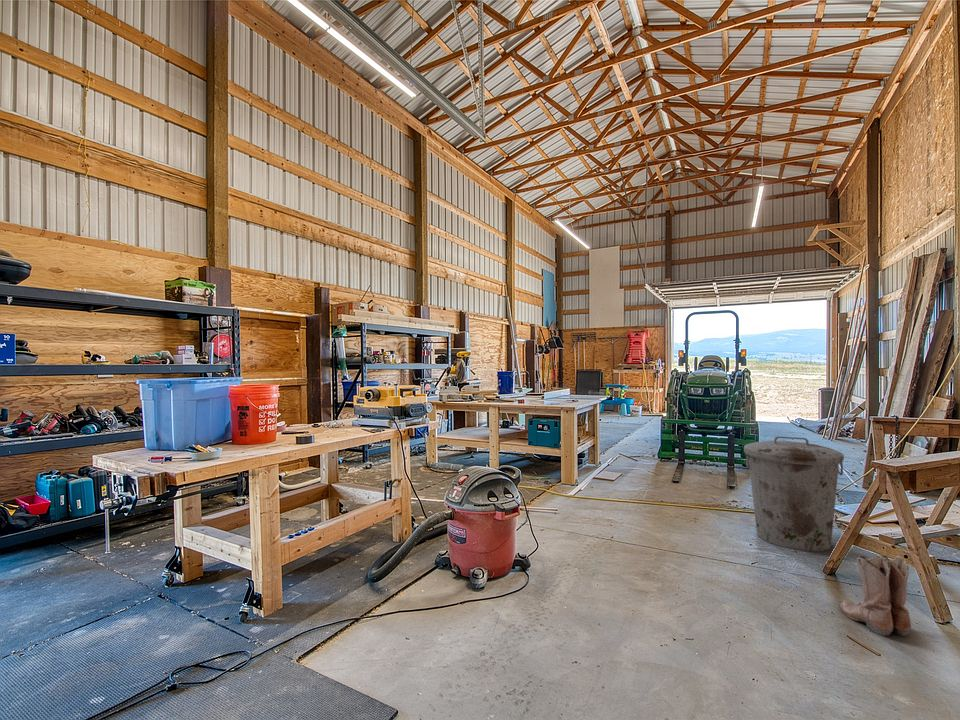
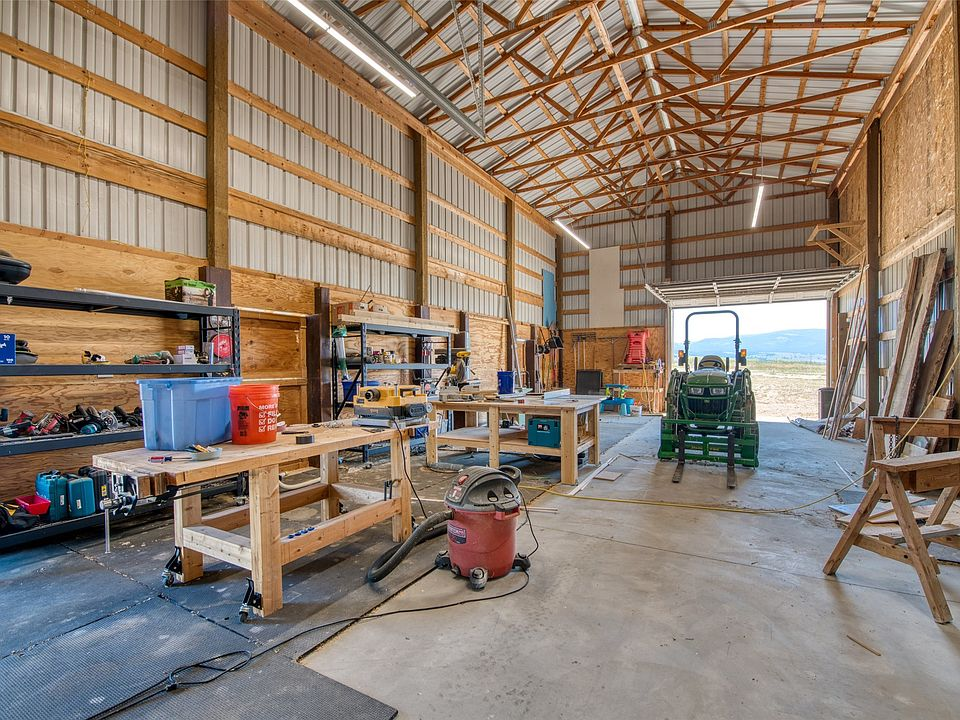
- boots (872, 585)
- trash can (791, 487)
